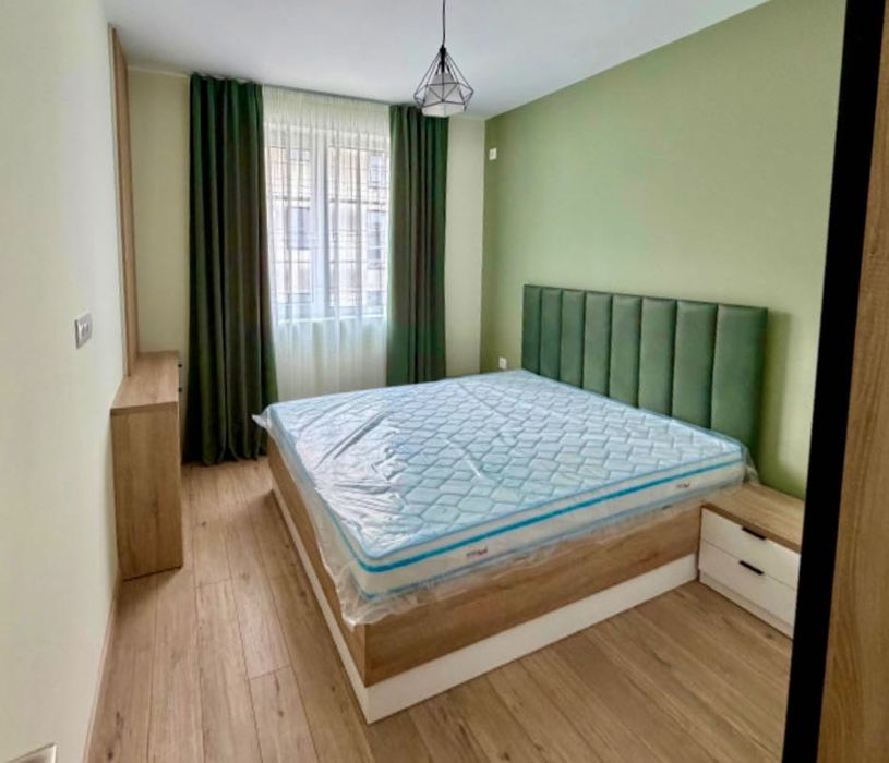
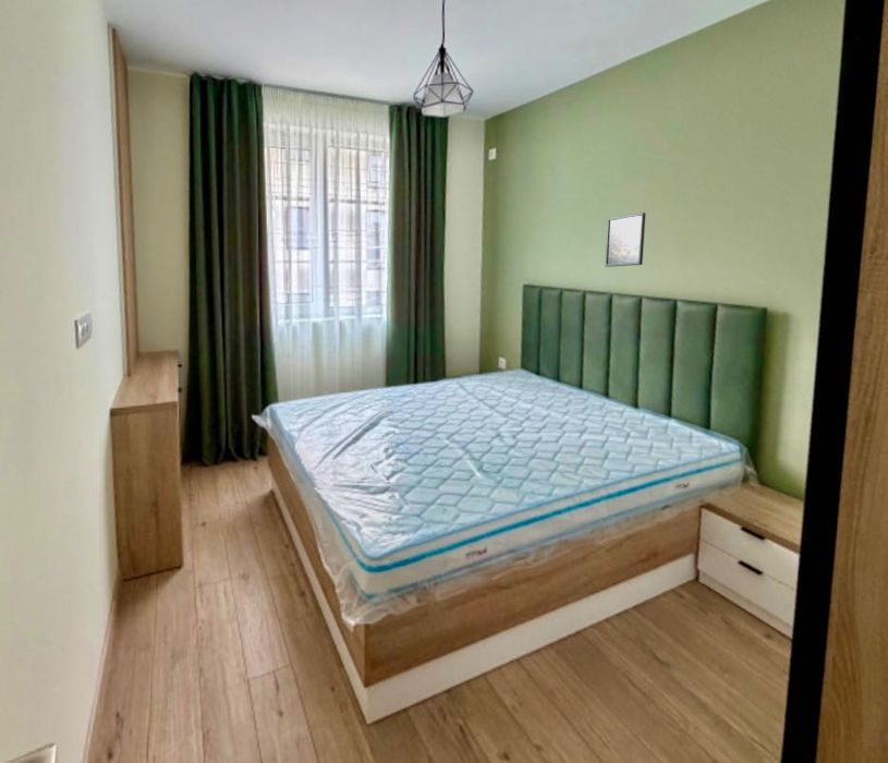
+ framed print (624, 241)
